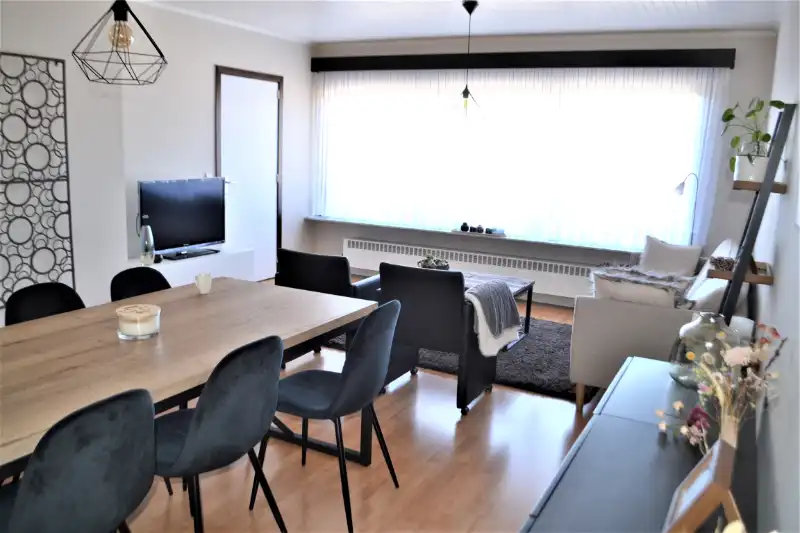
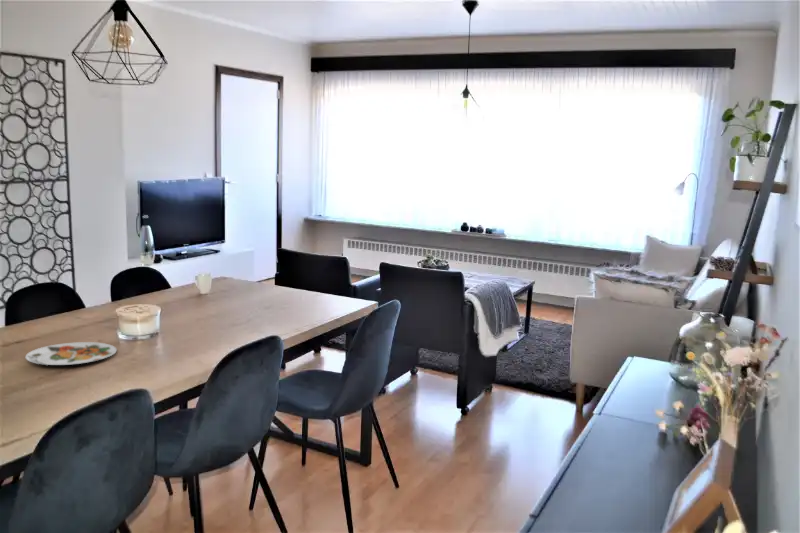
+ plate (72, 354)
